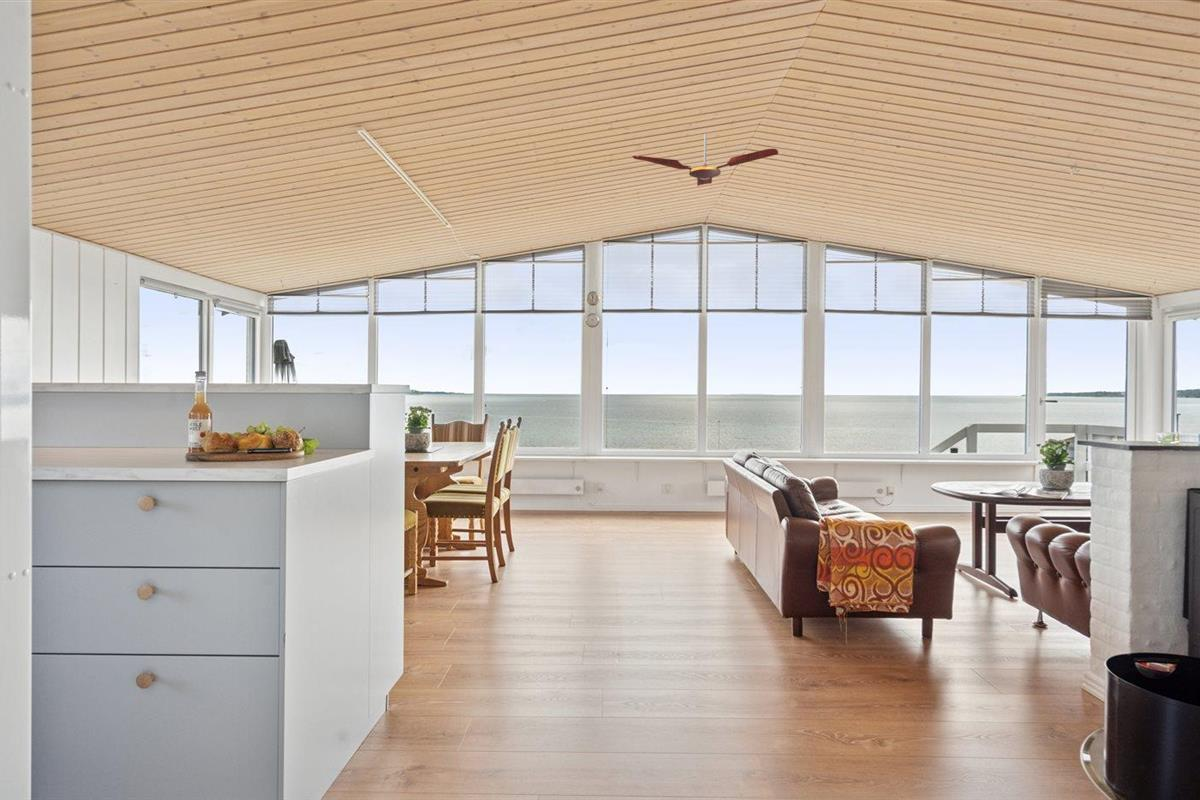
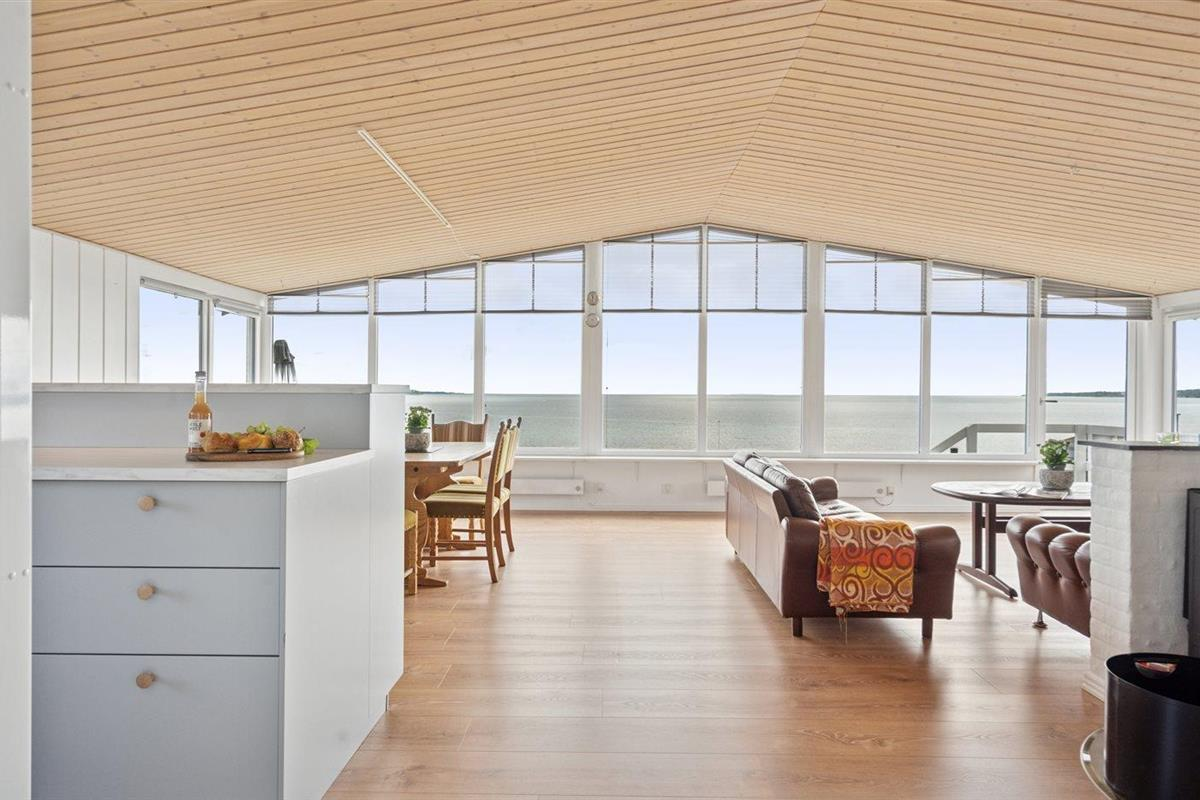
- ceiling fan (704, 161)
